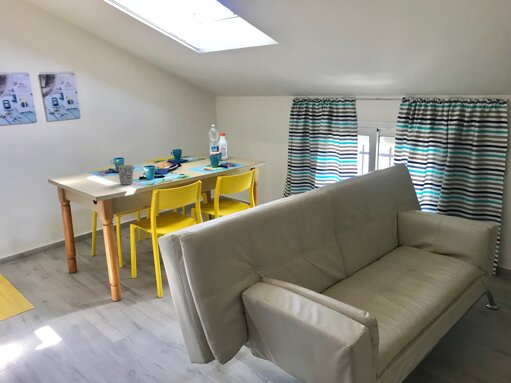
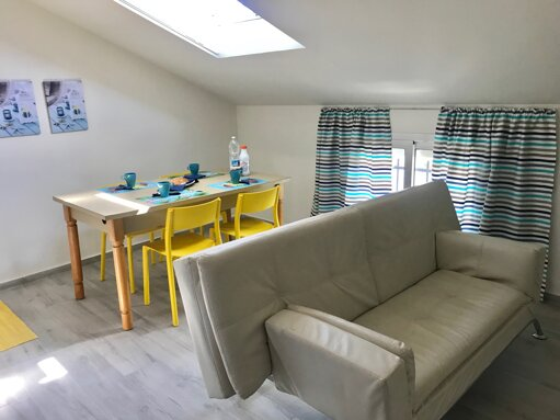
- cup (125, 174)
